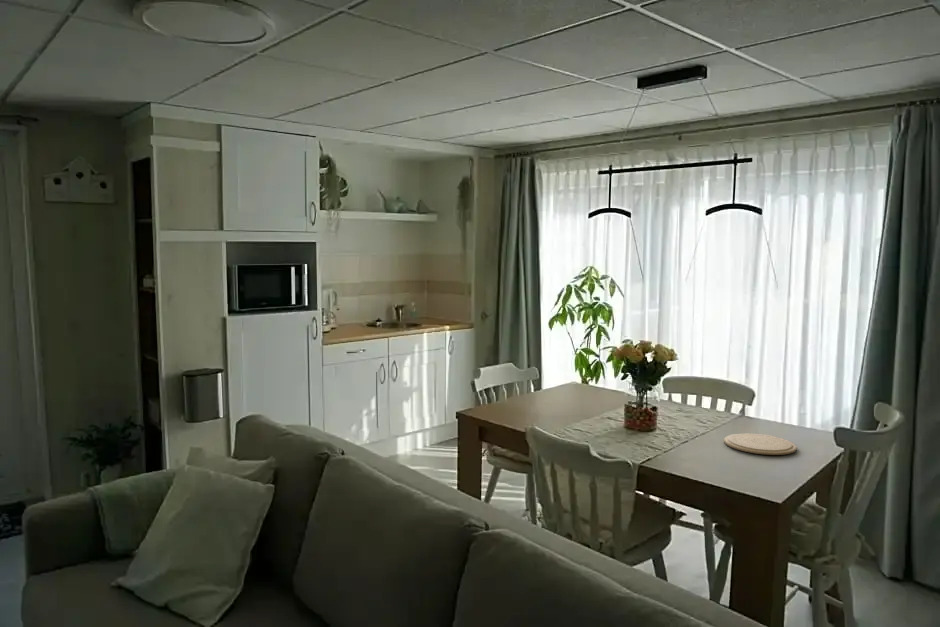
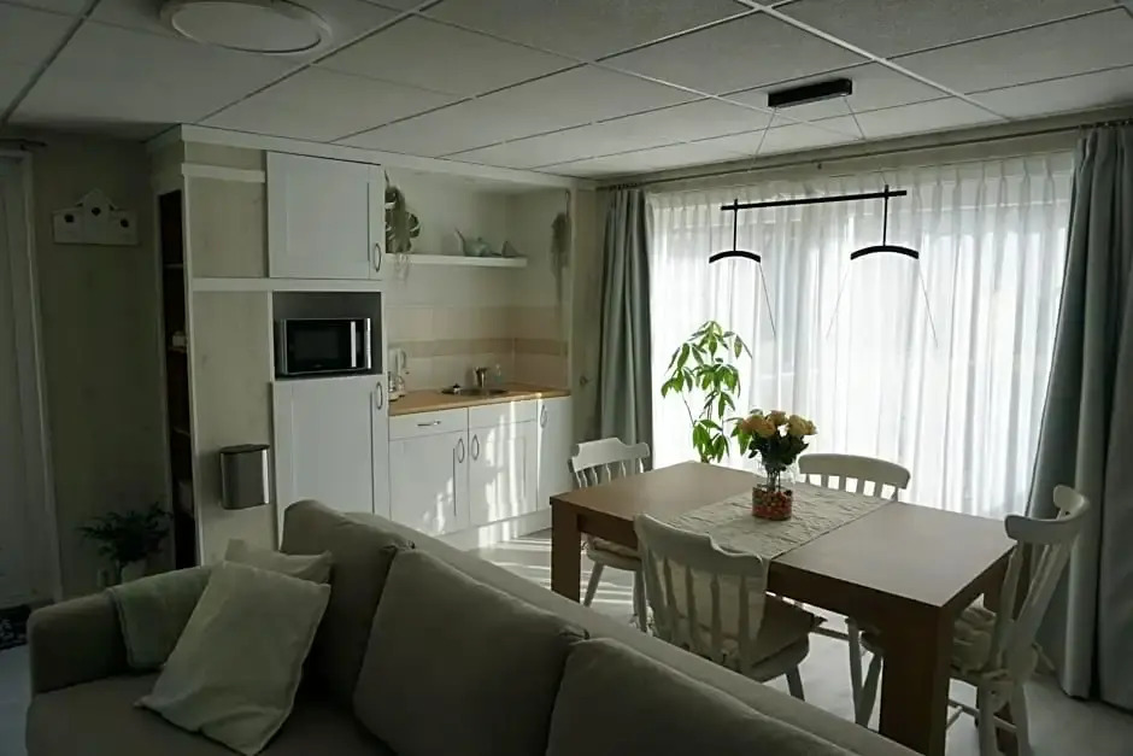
- plate (759, 443)
